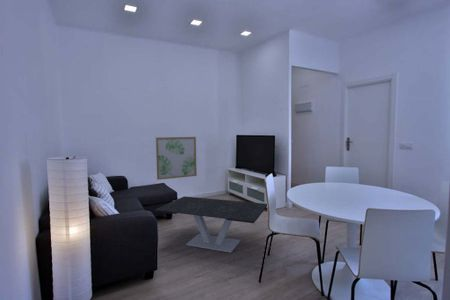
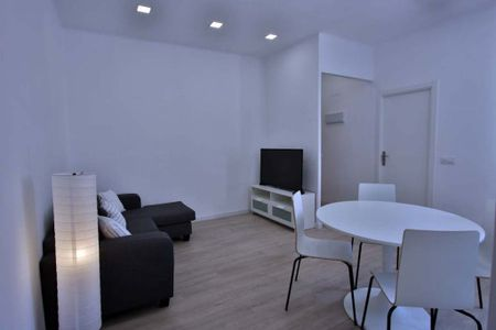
- coffee table (207, 228)
- wall art (177, 157)
